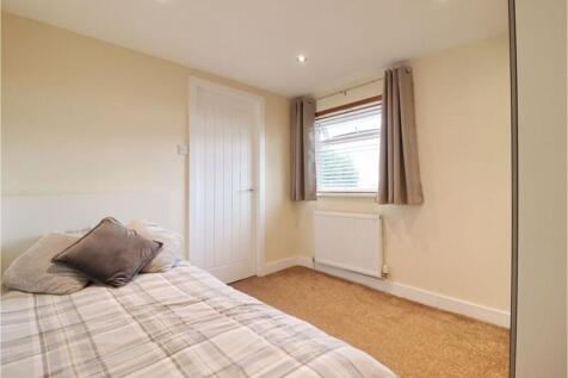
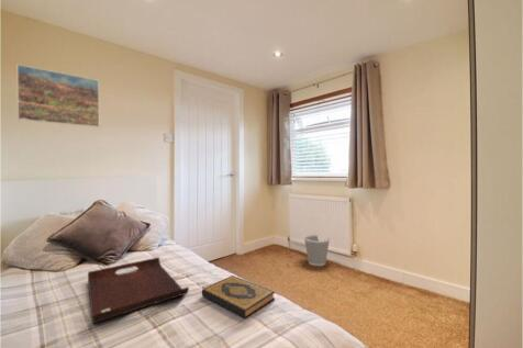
+ hardback book (237, 293)
+ wastebasket (316, 250)
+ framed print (60, 98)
+ serving tray (134, 283)
